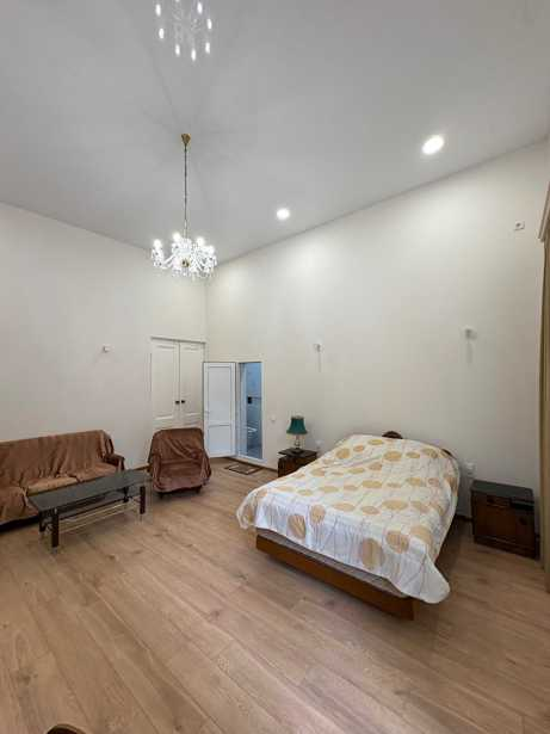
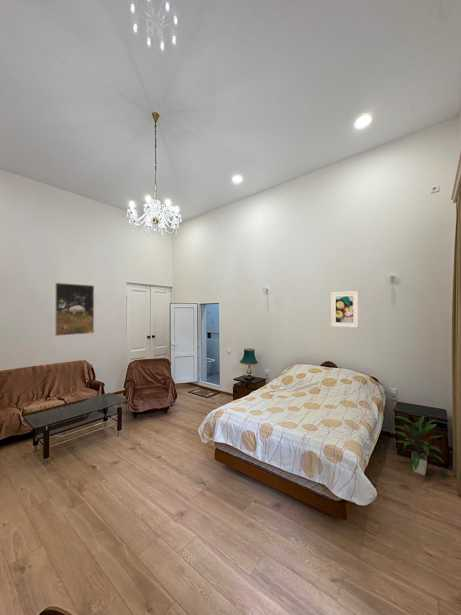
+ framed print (344, 309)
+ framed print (75, 309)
+ indoor plant (418, 443)
